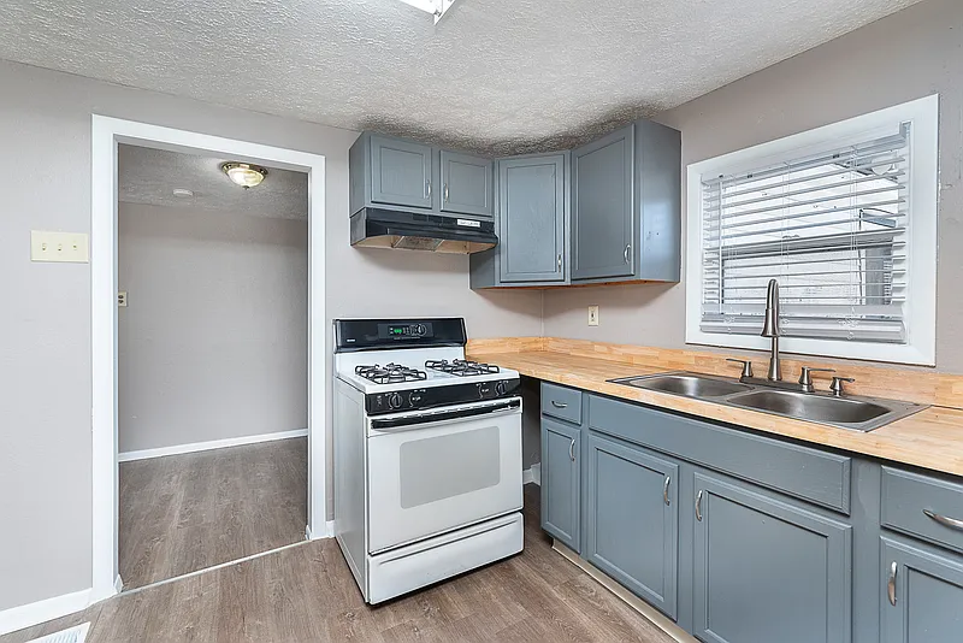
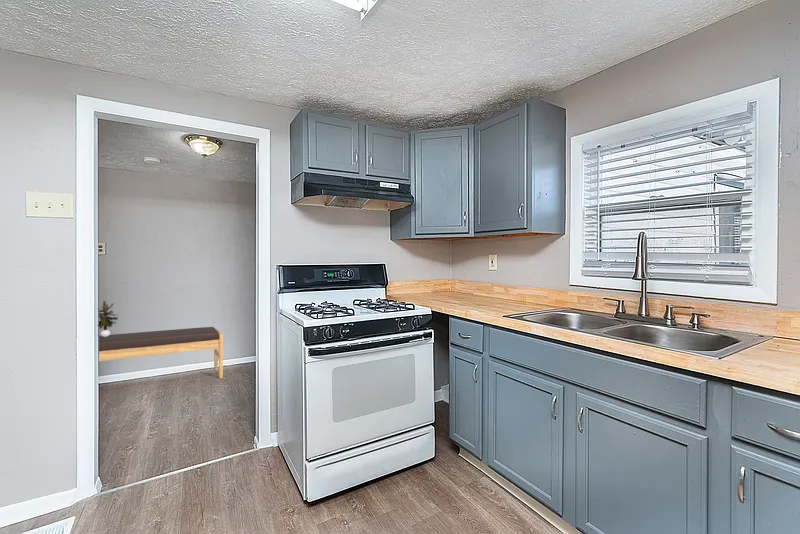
+ bench (151, 355)
+ potted plant (105, 318)
